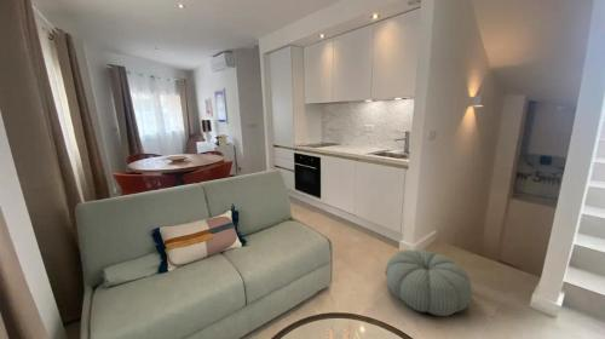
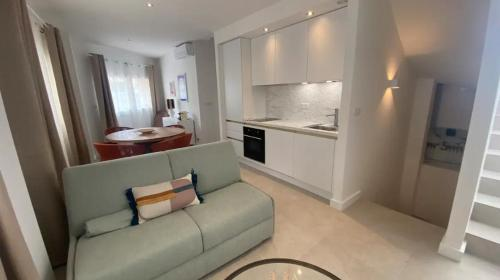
- pouf (426, 278)
